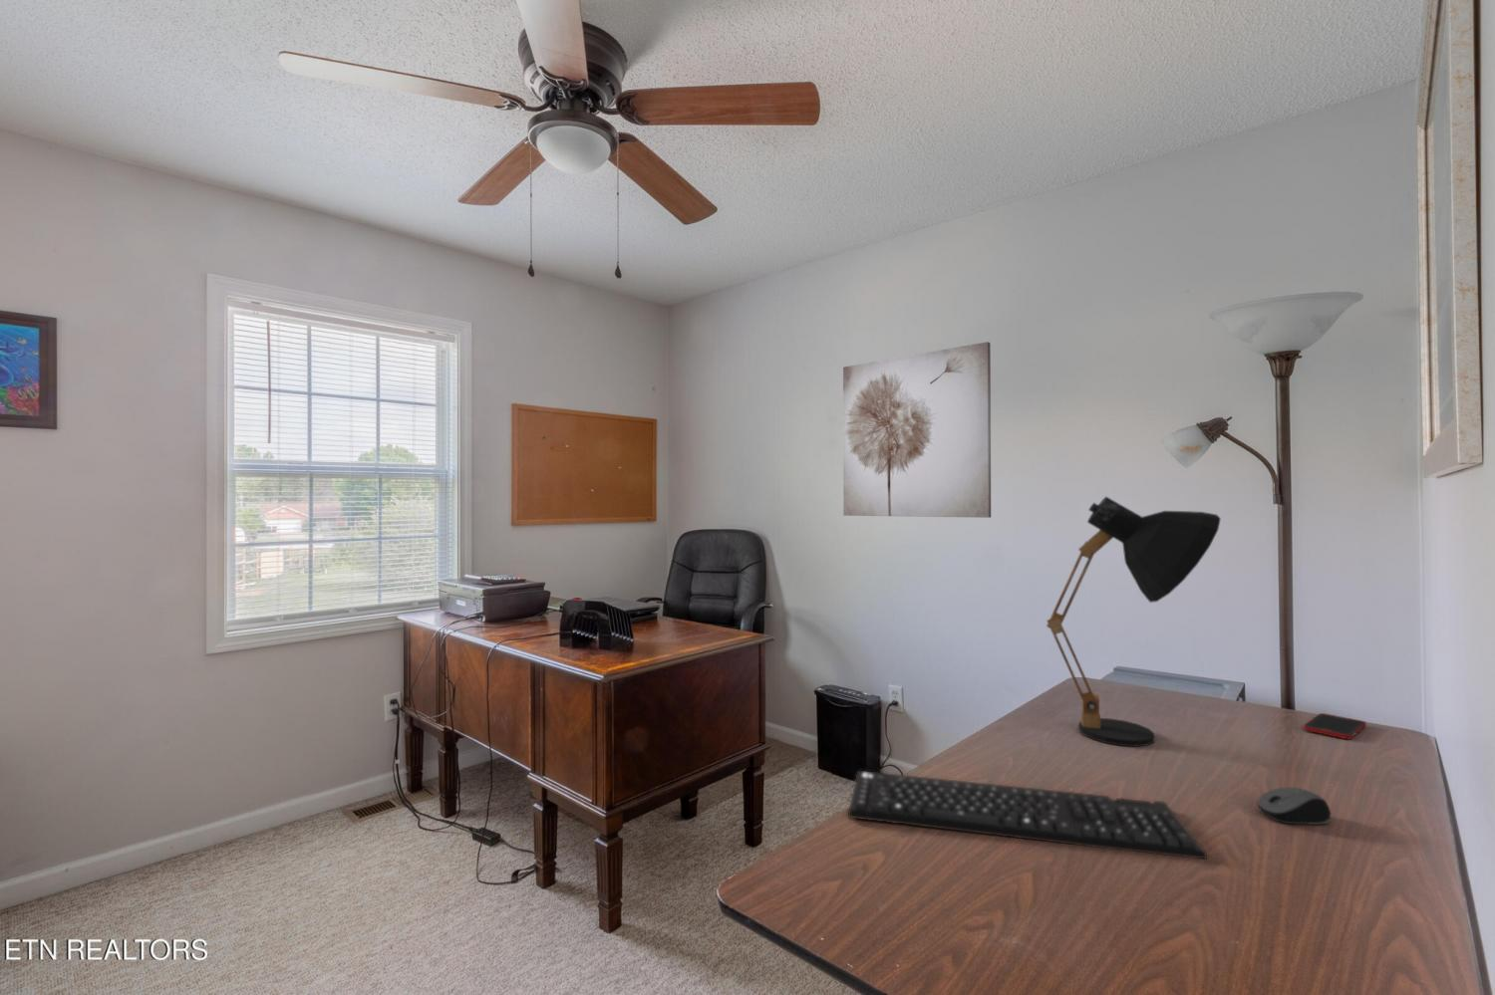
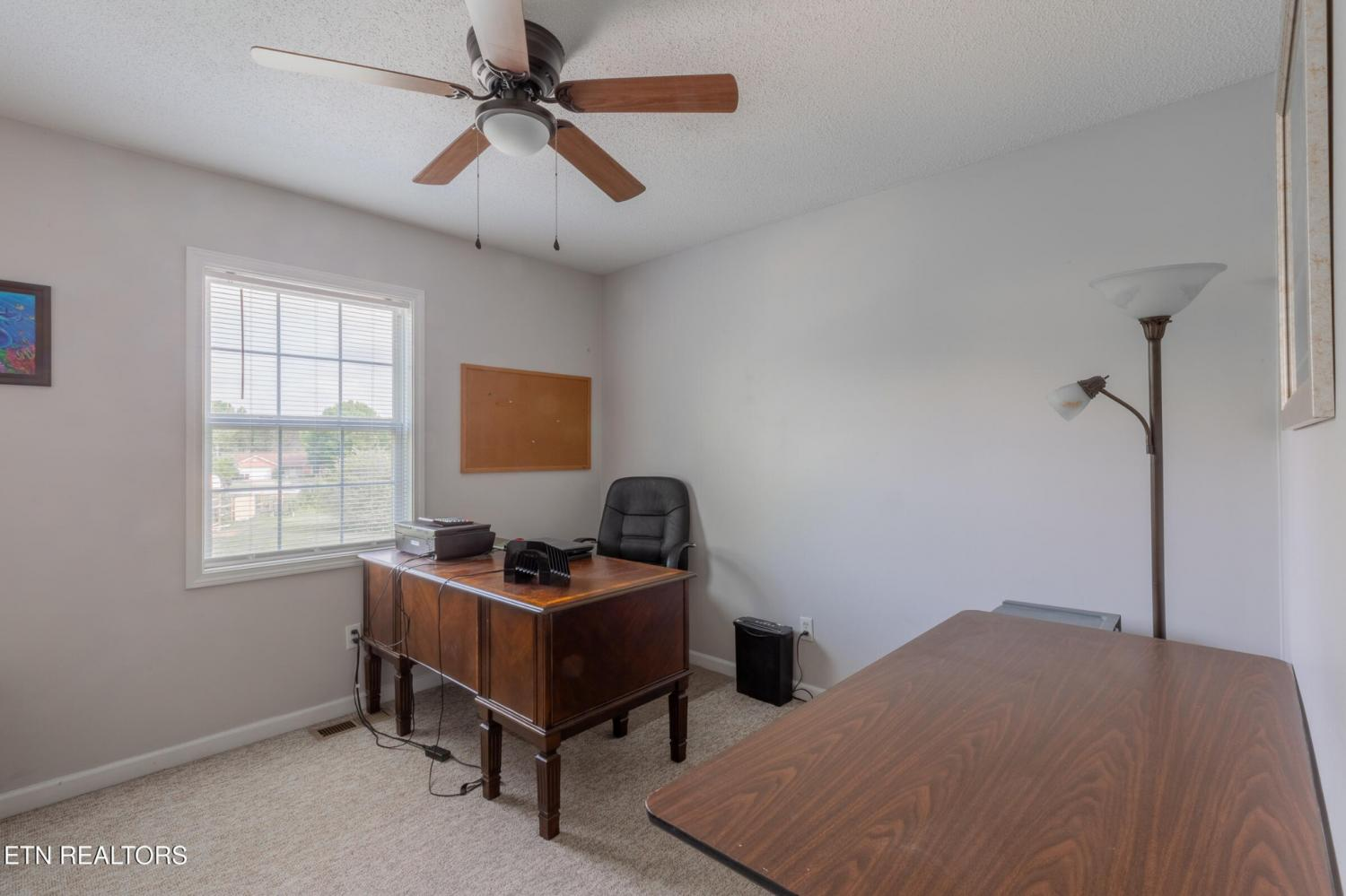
- wall art (911, 435)
- computer mouse (1294, 803)
- cell phone (1335, 725)
- keyboard (1009, 806)
- desk lamp (1147, 599)
